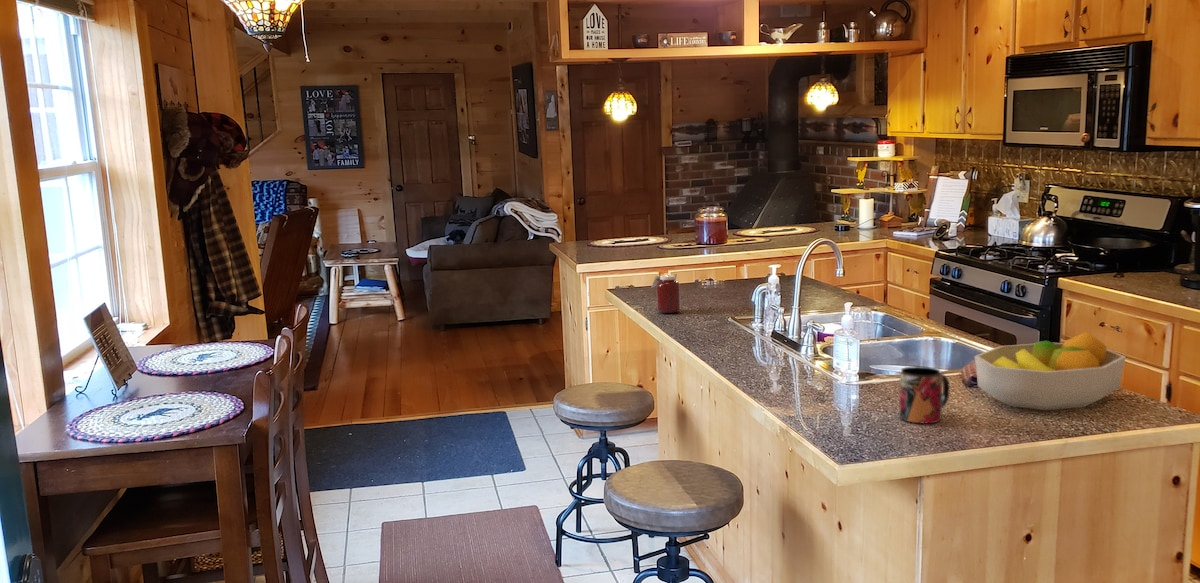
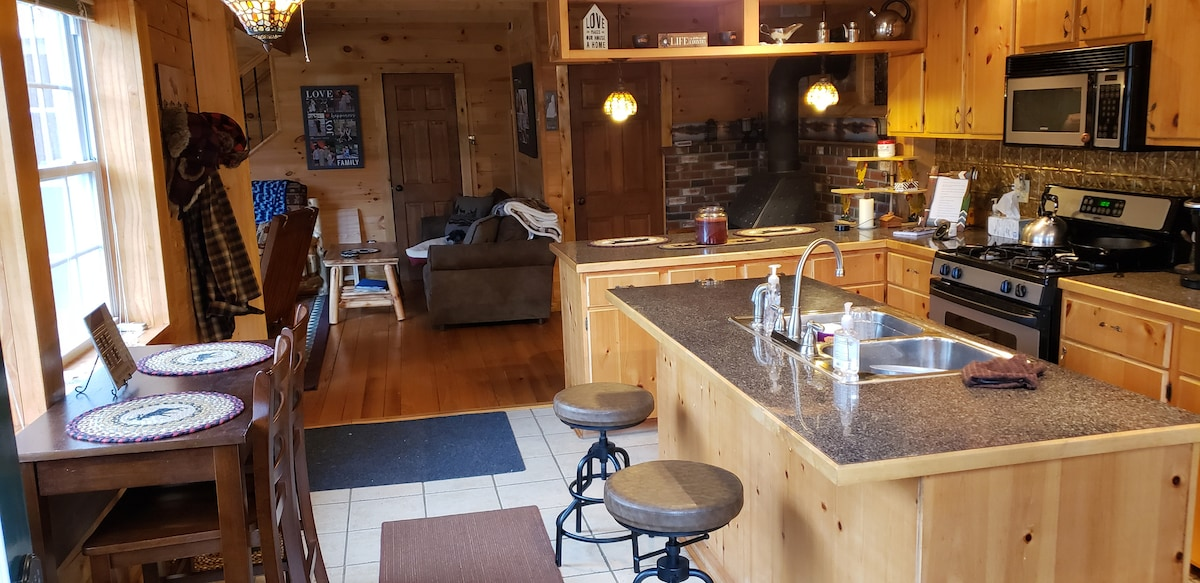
- jar (667, 292)
- fruit bowl (1048, 367)
- mug (926, 393)
